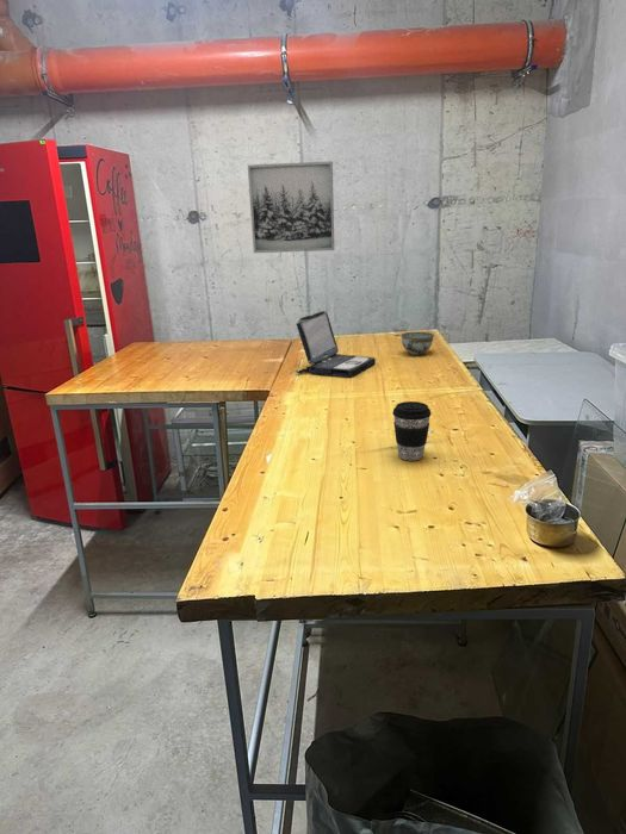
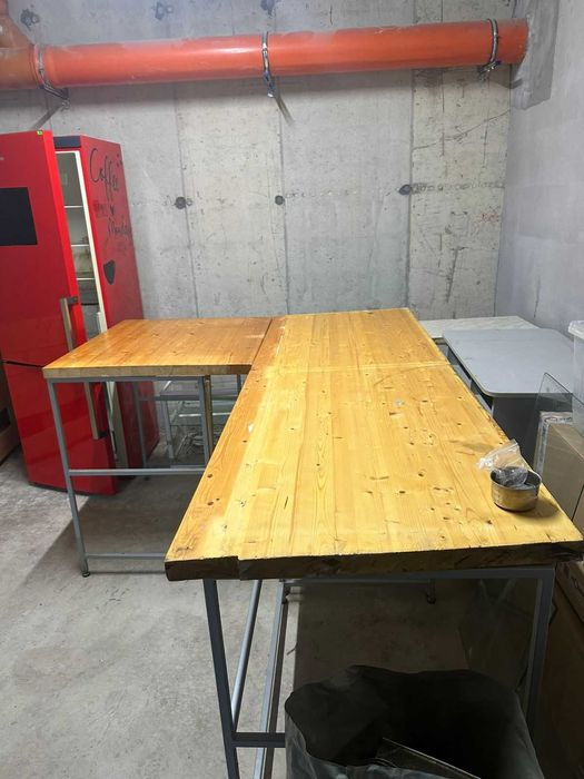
- bowl (416, 343)
- wall art (291, 208)
- laptop (335, 343)
- coffee cup (410, 431)
